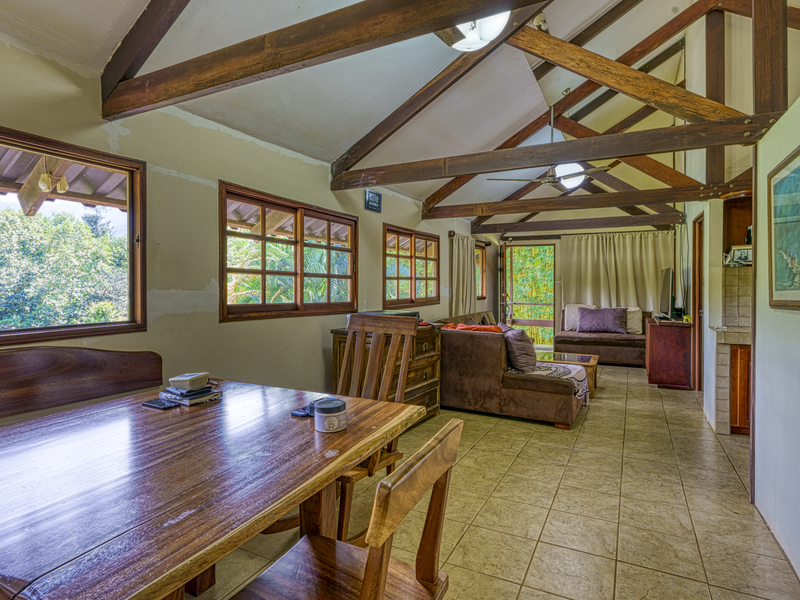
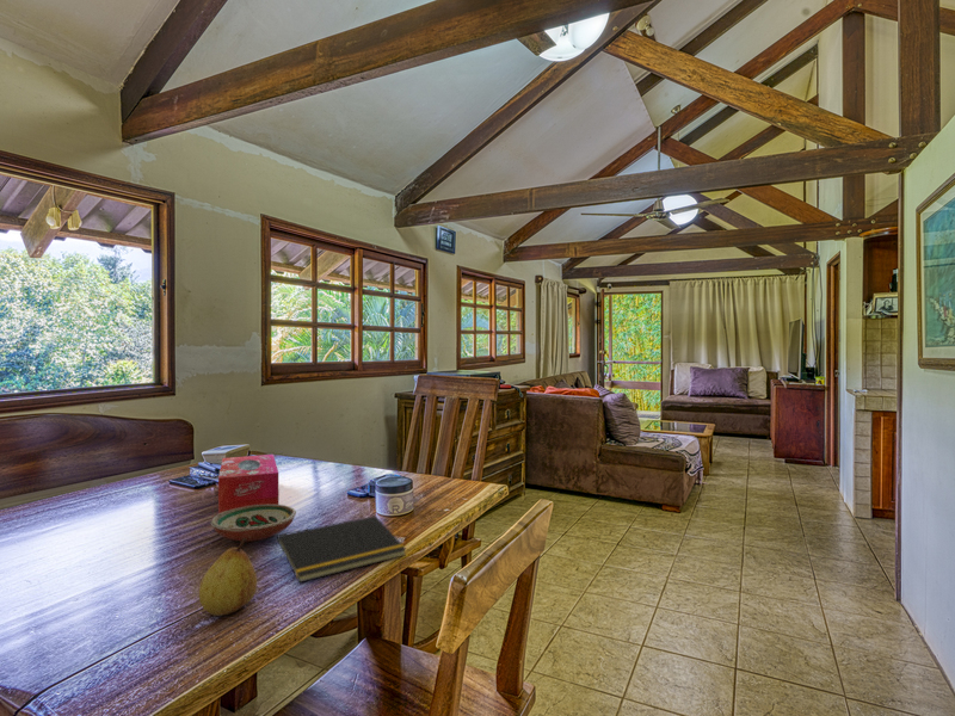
+ notepad (341, 544)
+ decorative bowl (254, 525)
+ tissue box (248, 481)
+ fruit (228, 574)
